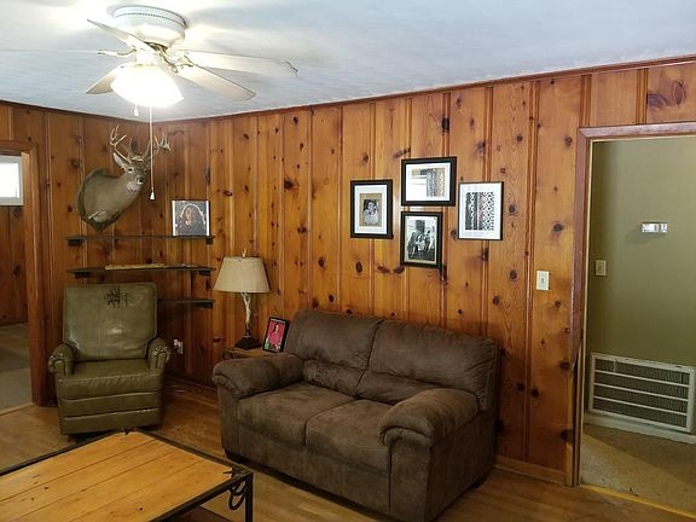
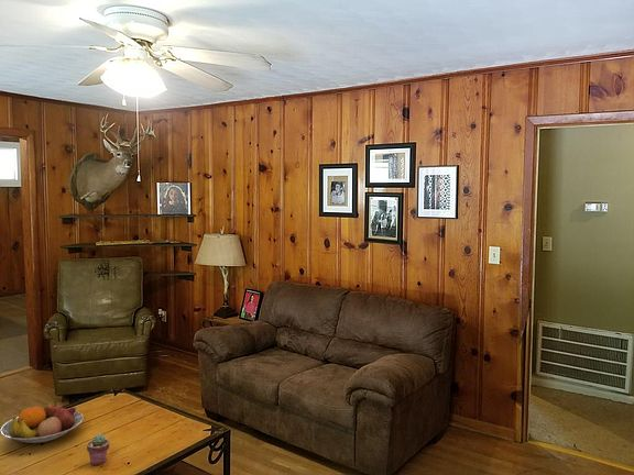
+ potted succulent (98, 449)
+ fruit bowl (43, 420)
